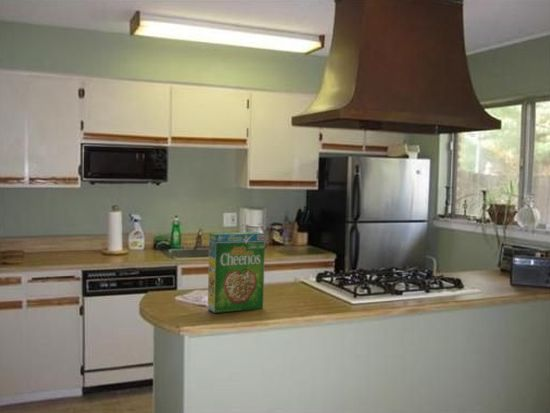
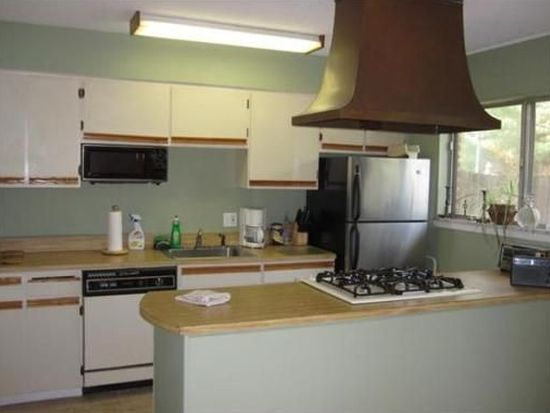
- cereal box (236, 271)
